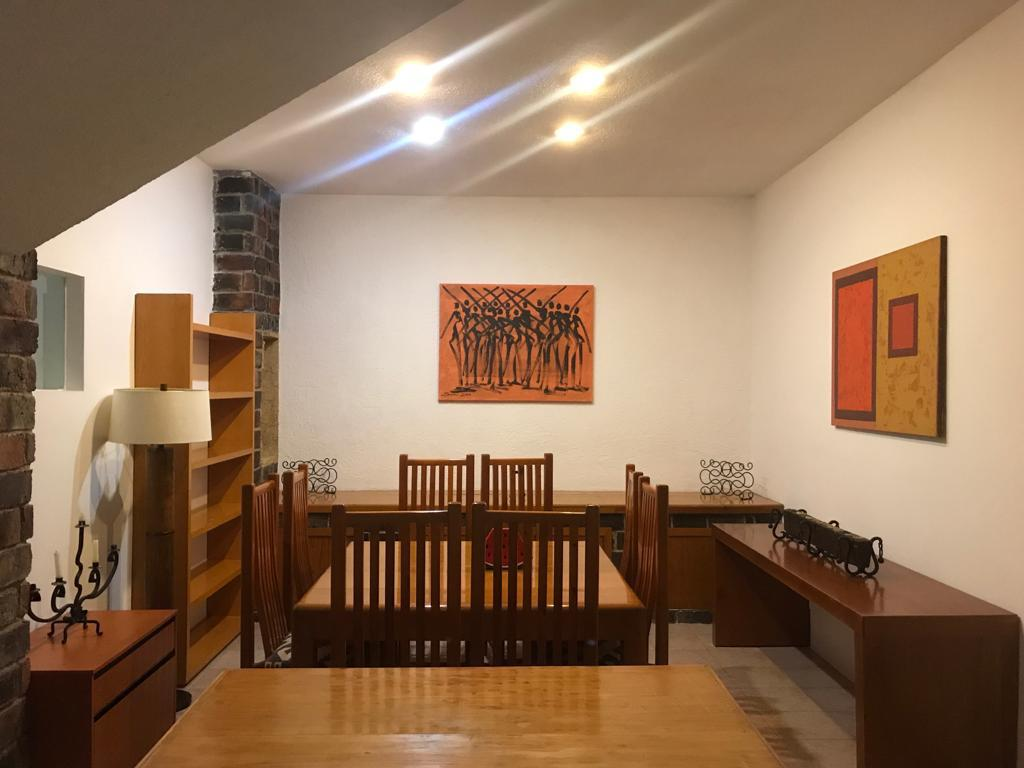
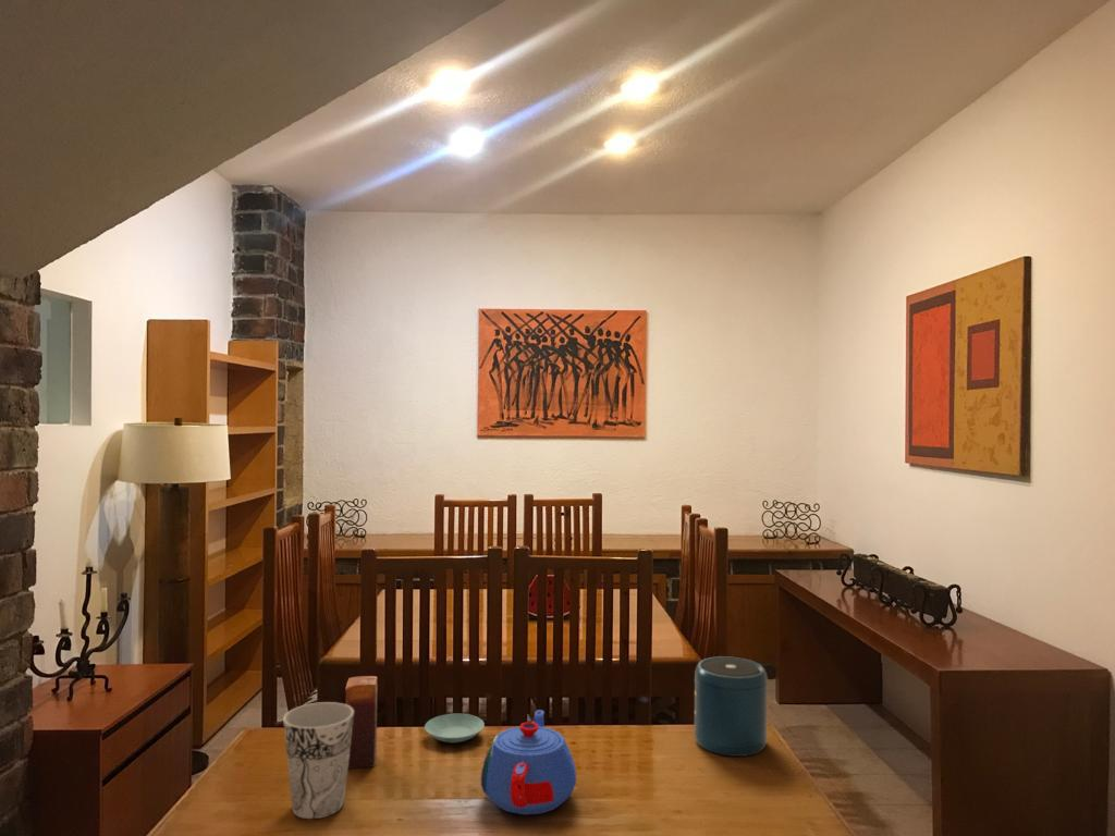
+ speaker (730, 703)
+ cup (318, 760)
+ saucer (454, 730)
+ candle (360, 721)
+ teapot (529, 759)
